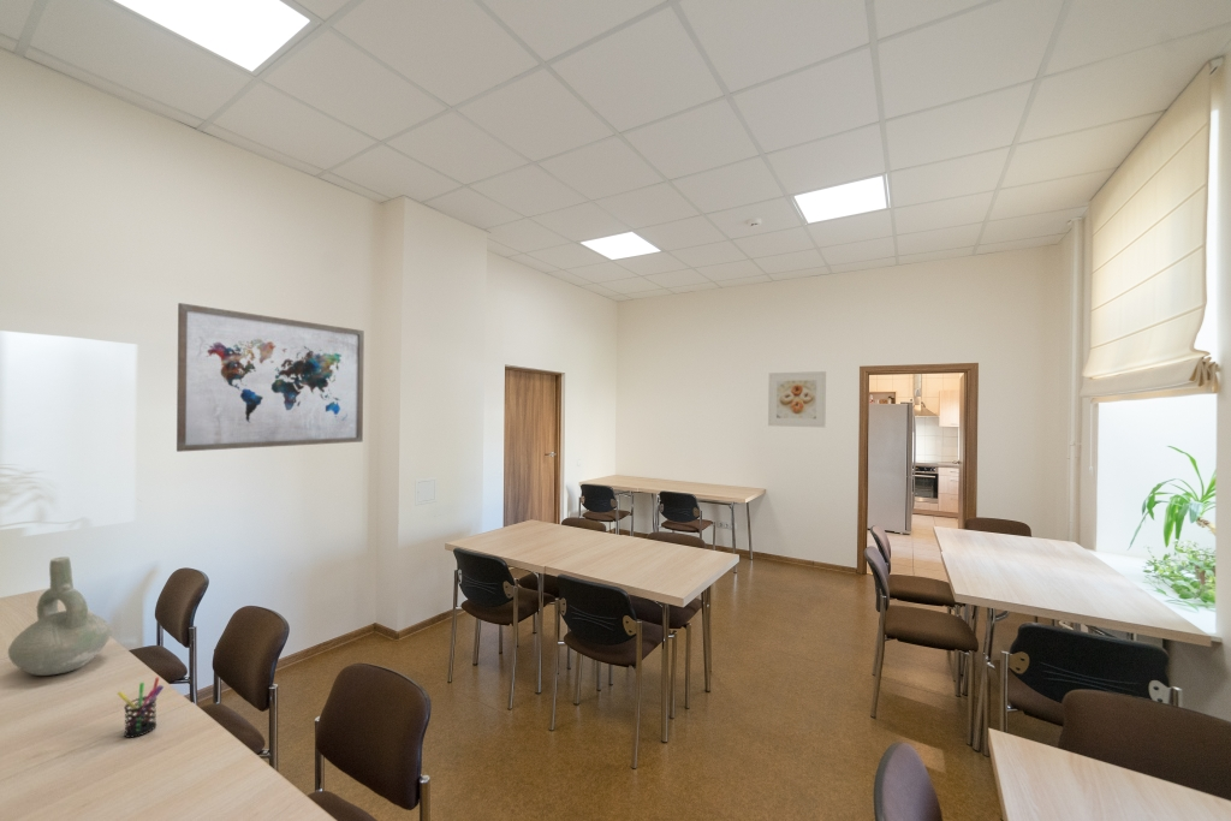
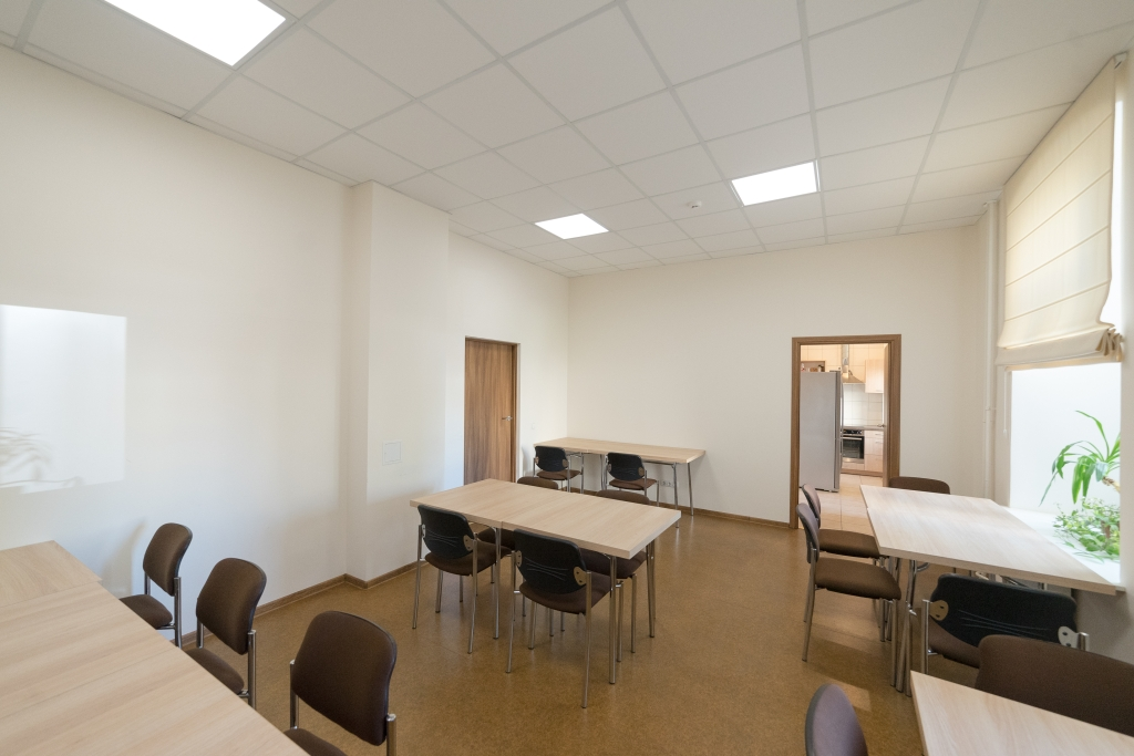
- decorative vase (61, 612)
- wall art (283, 382)
- pen holder (142, 704)
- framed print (796, 399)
